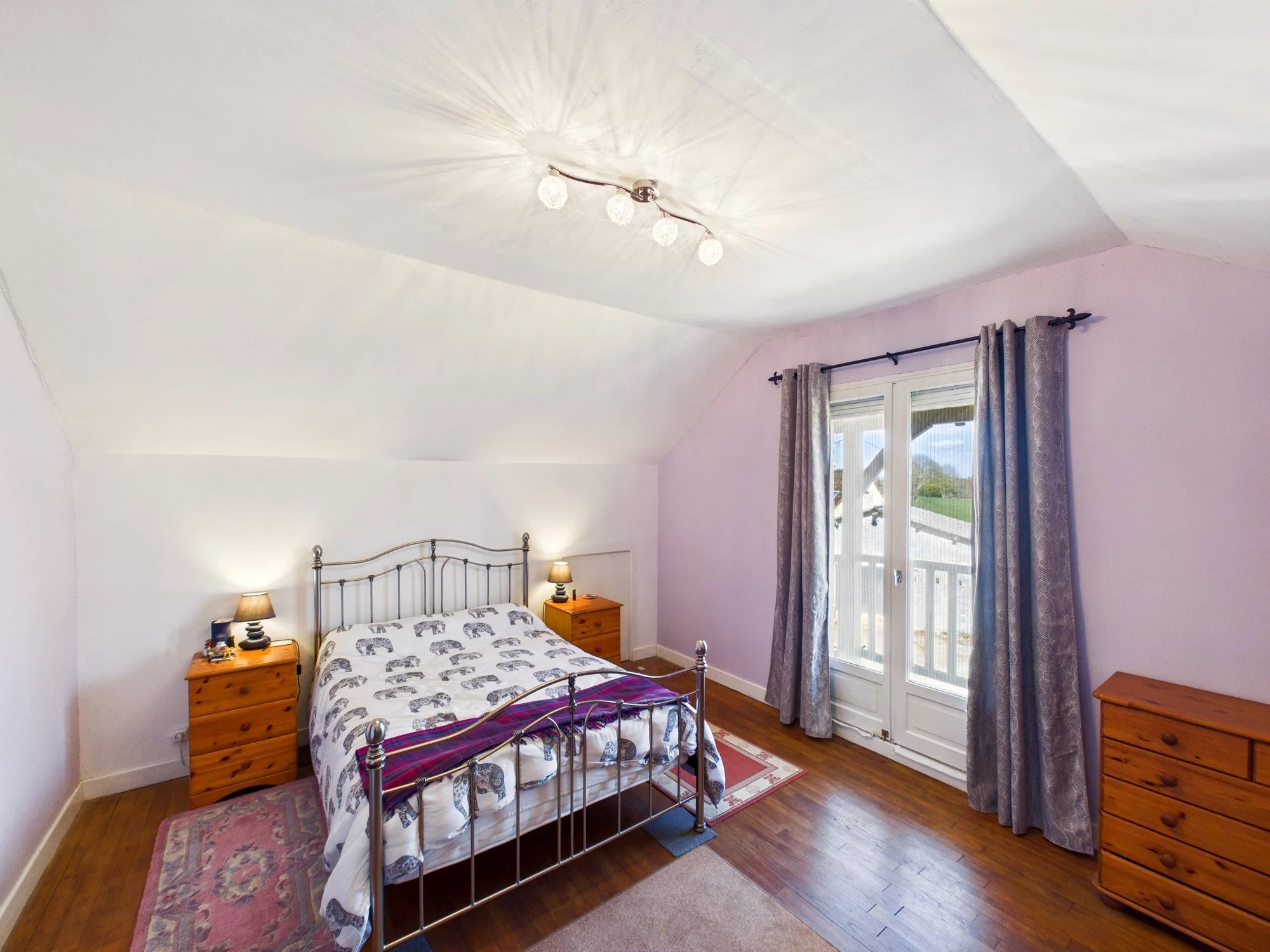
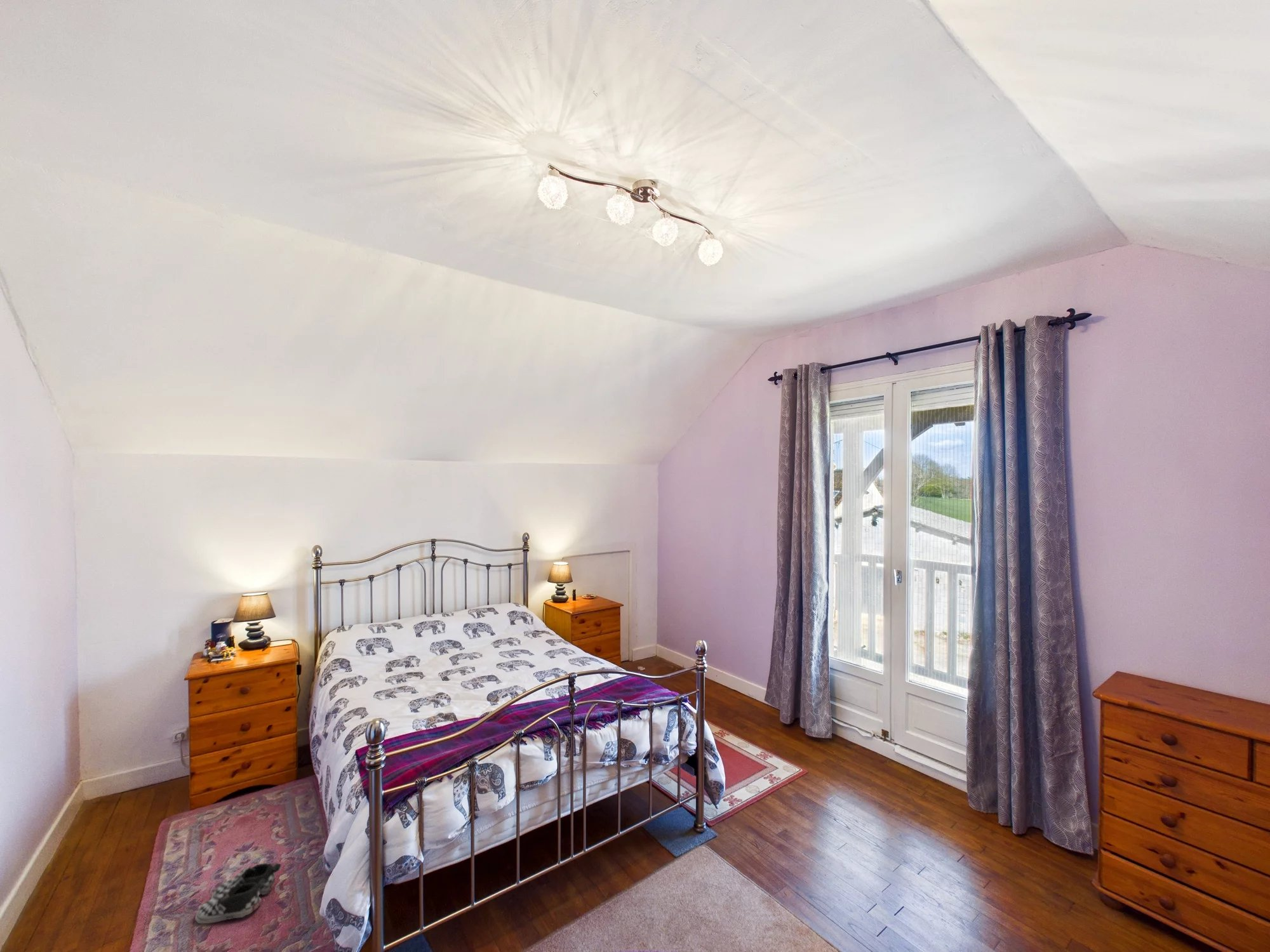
+ shoe (241, 887)
